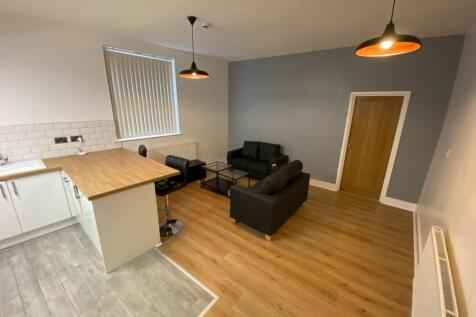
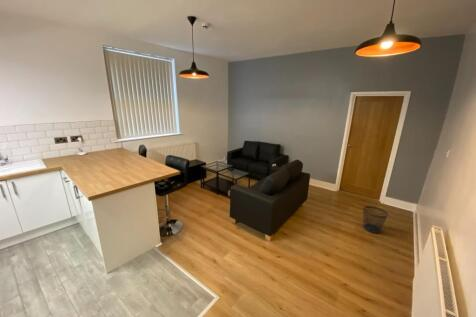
+ wastebasket (373, 219)
